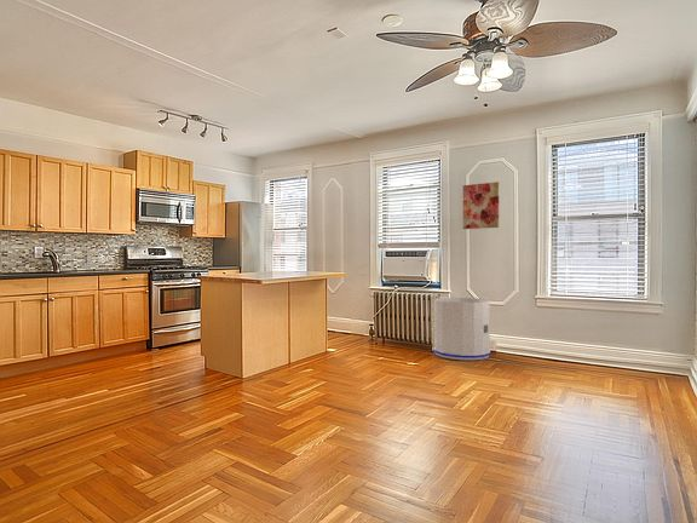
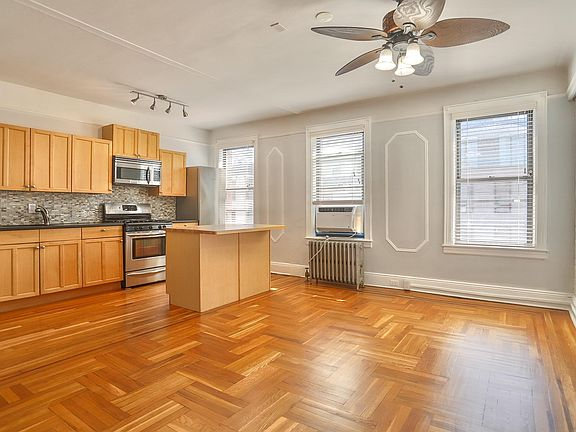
- wall art (480, 206)
- trash can (461, 327)
